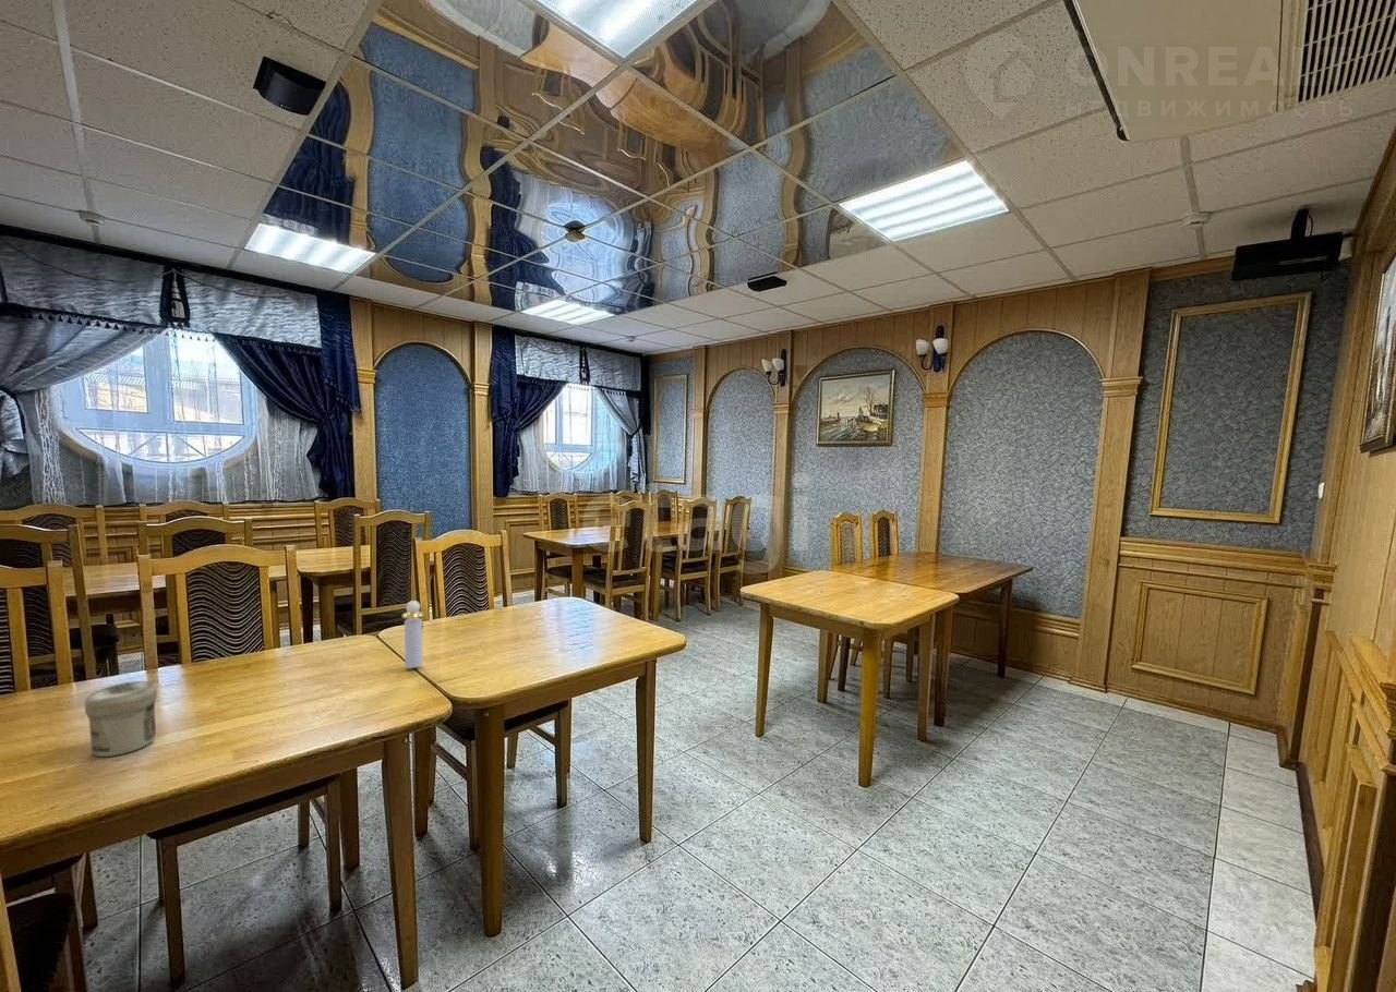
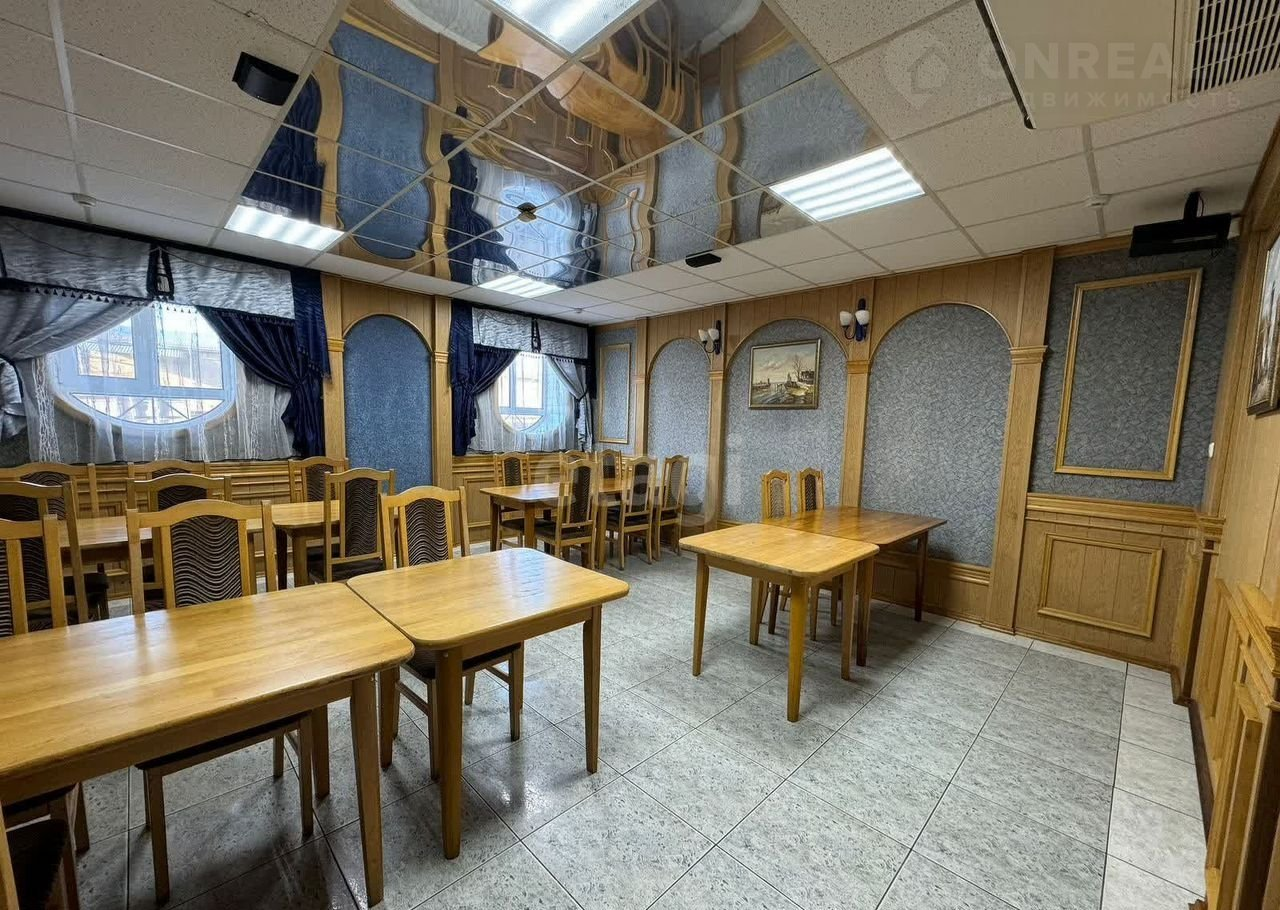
- perfume bottle (413, 633)
- jar (122, 717)
